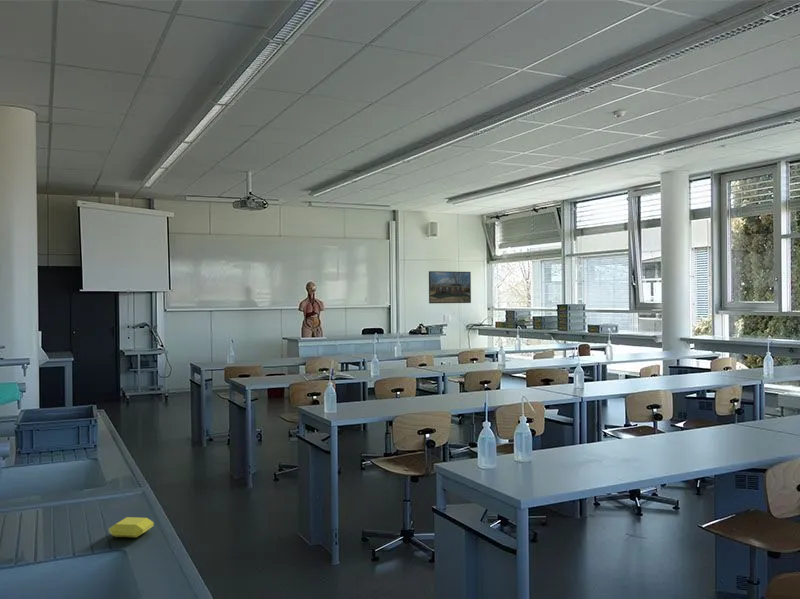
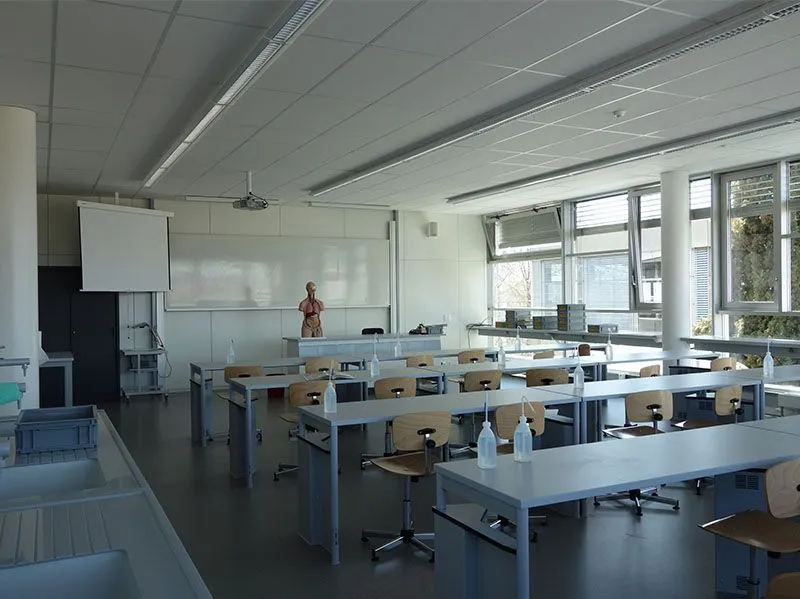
- soap bar (131, 527)
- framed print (450, 287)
